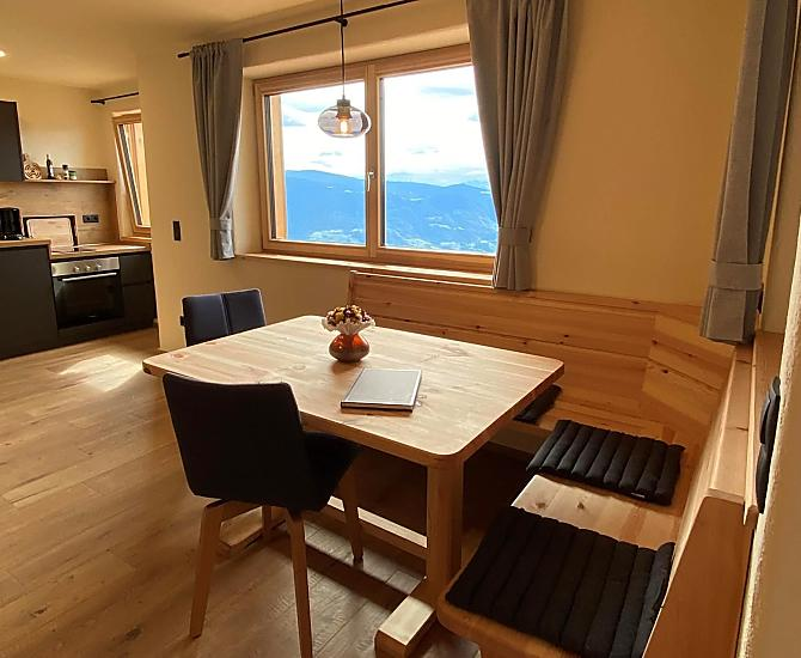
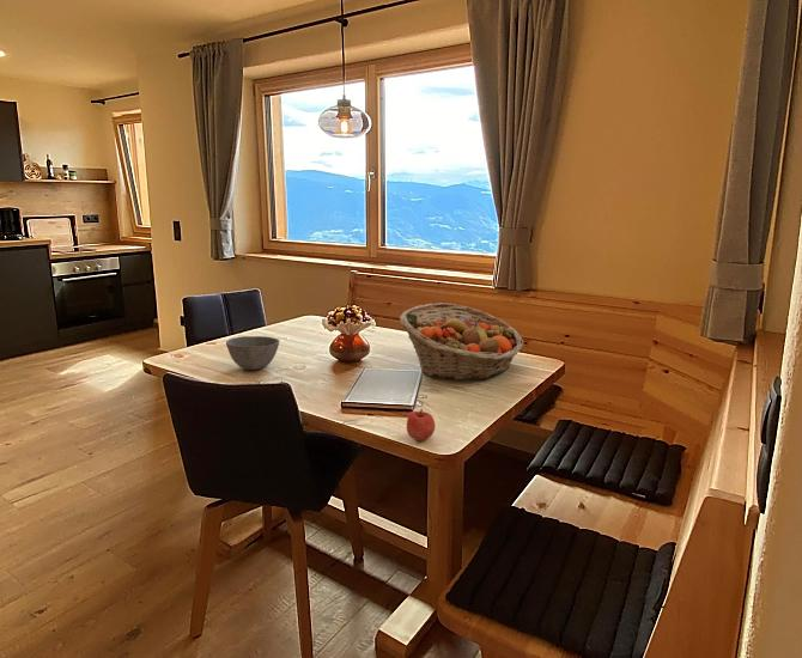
+ apple (420, 424)
+ bowl (253, 353)
+ fruit basket (461, 339)
